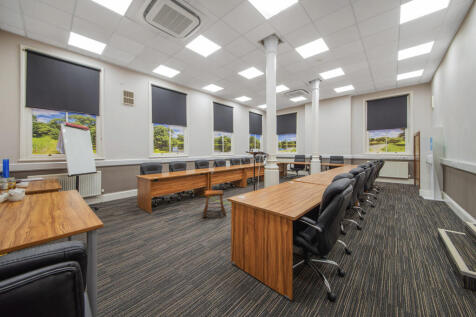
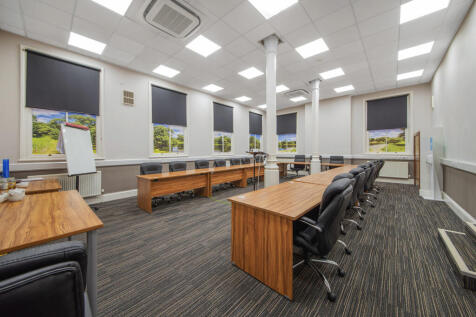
- stool (214, 203)
